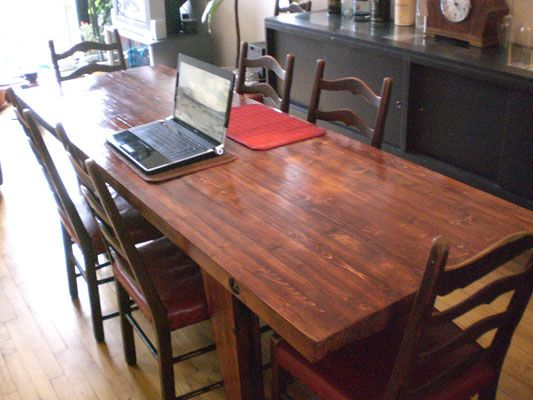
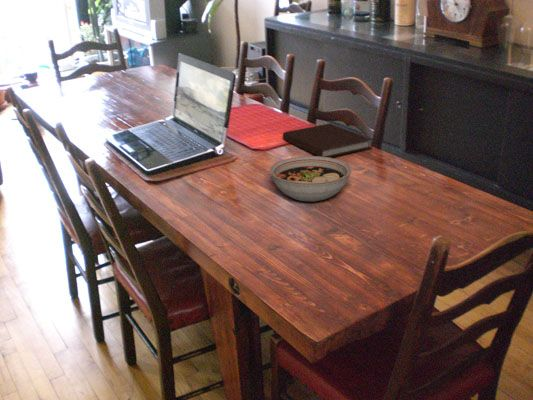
+ notebook (326, 139)
+ bowl (310, 182)
